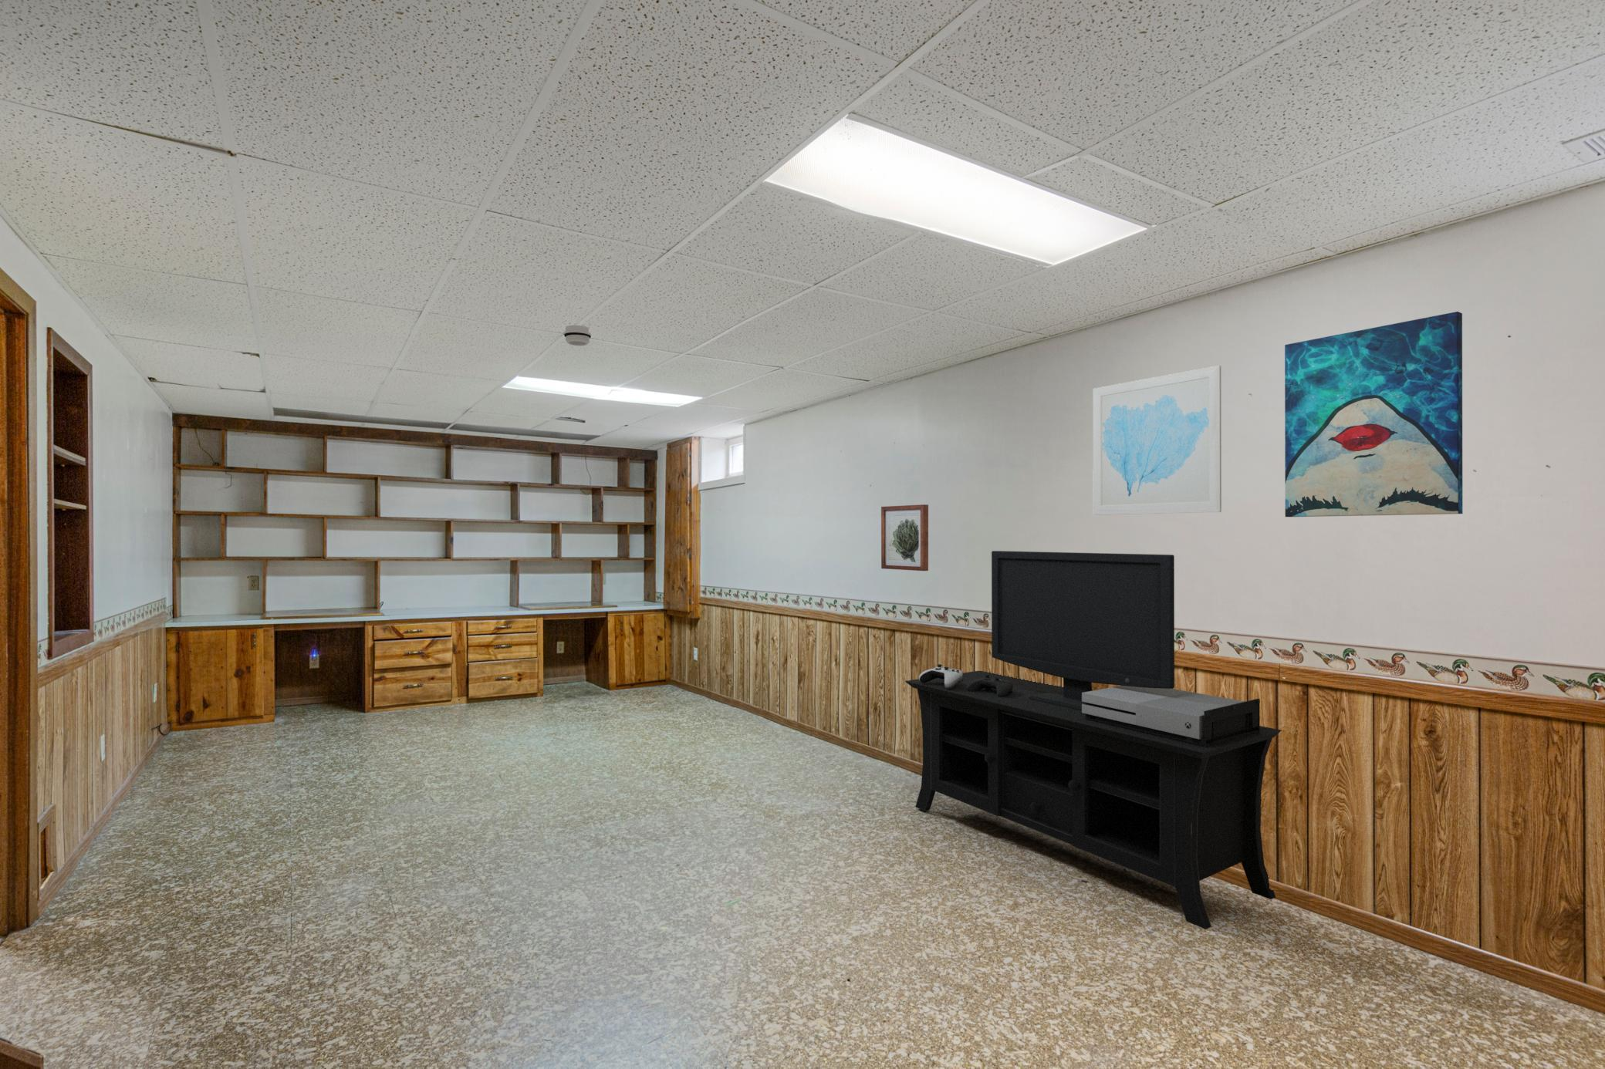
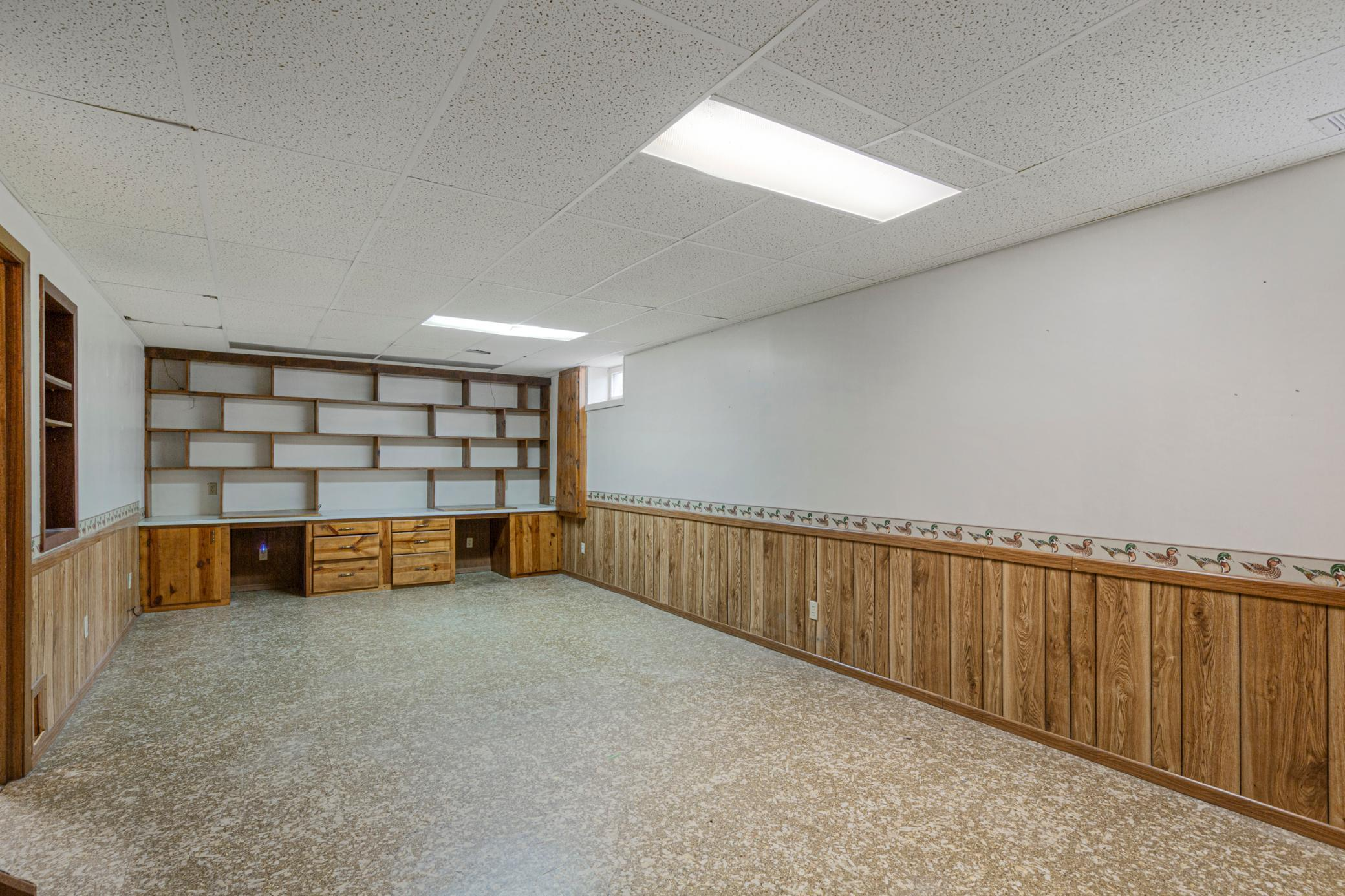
- smoke detector (578, 335)
- wall art (1152, 446)
- wall art (1366, 422)
- wall art (903, 538)
- media console (1066, 699)
